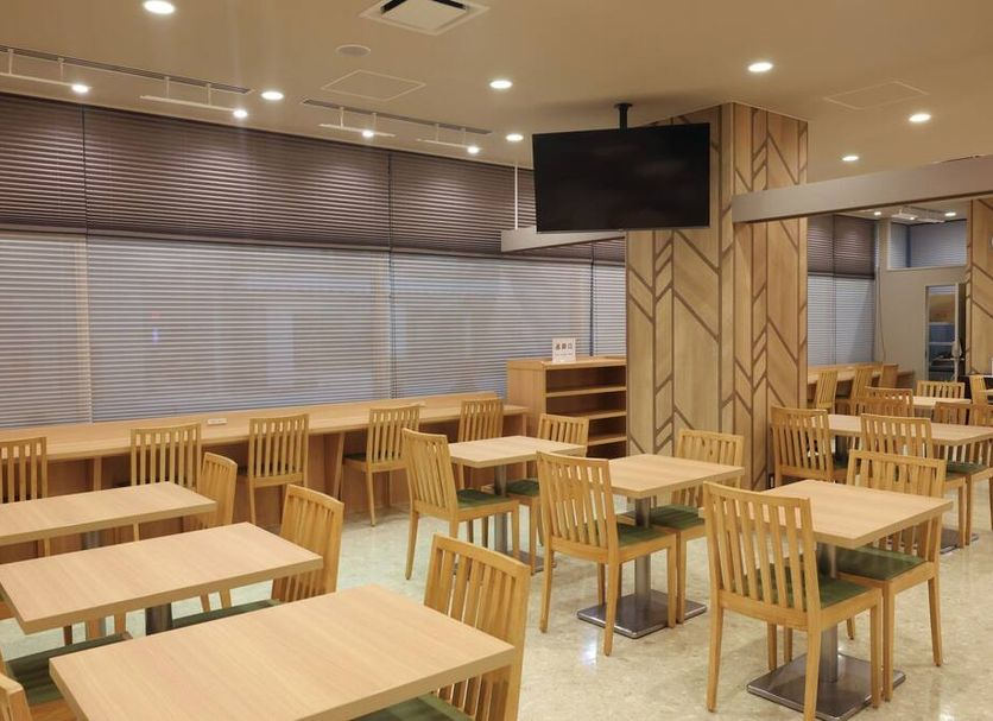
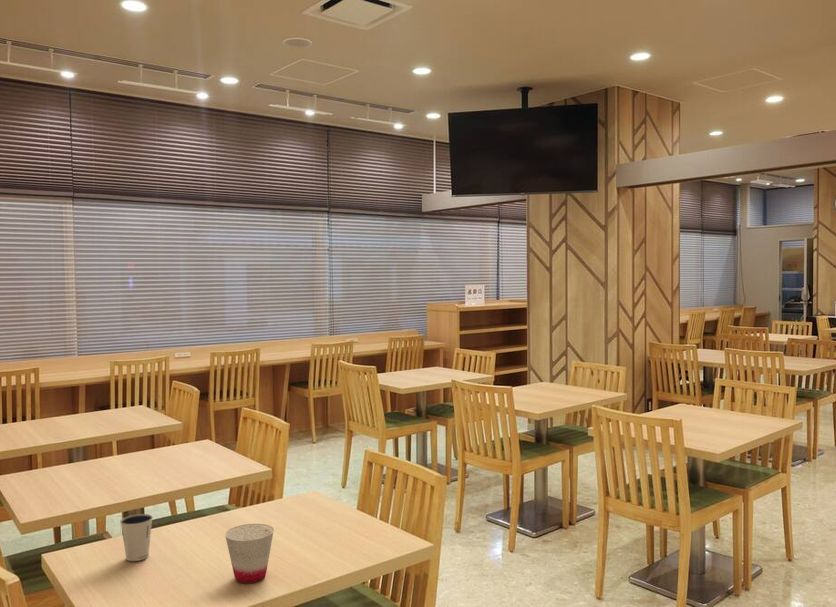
+ cup (250, 554)
+ dixie cup (137, 538)
